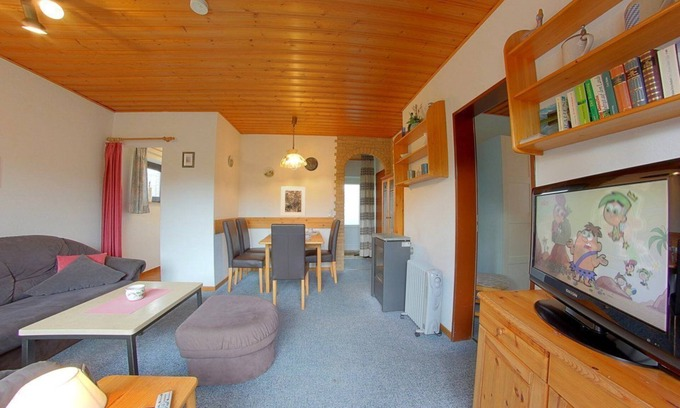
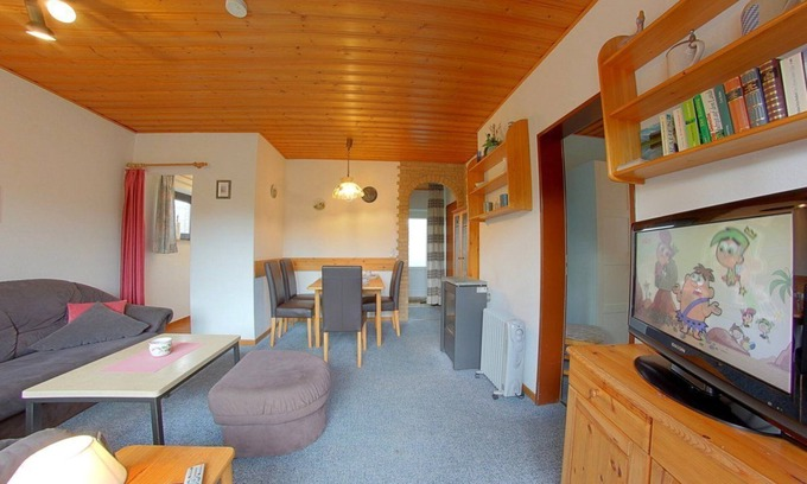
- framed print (293, 201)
